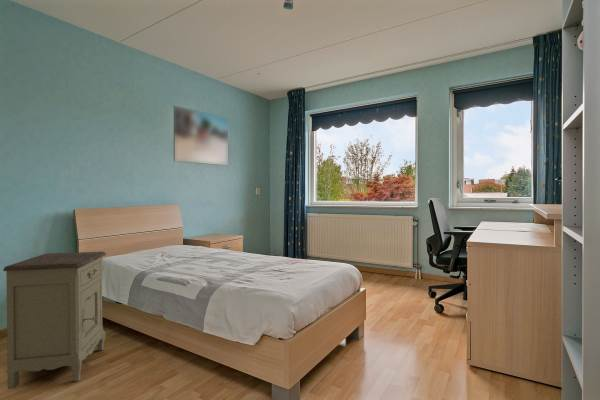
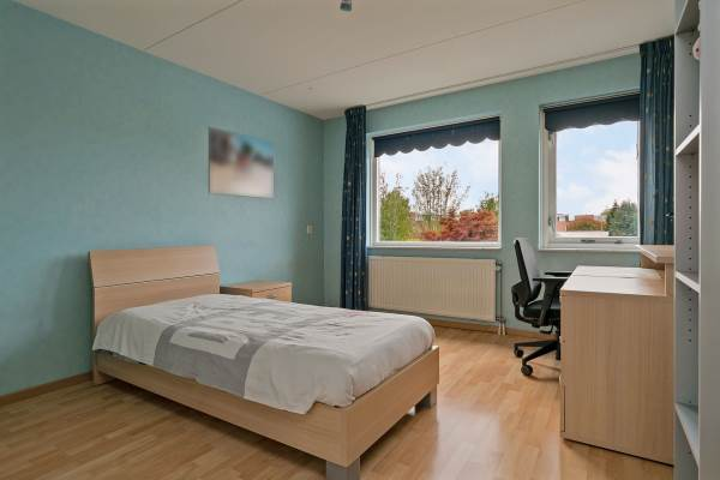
- nightstand (67, 312)
